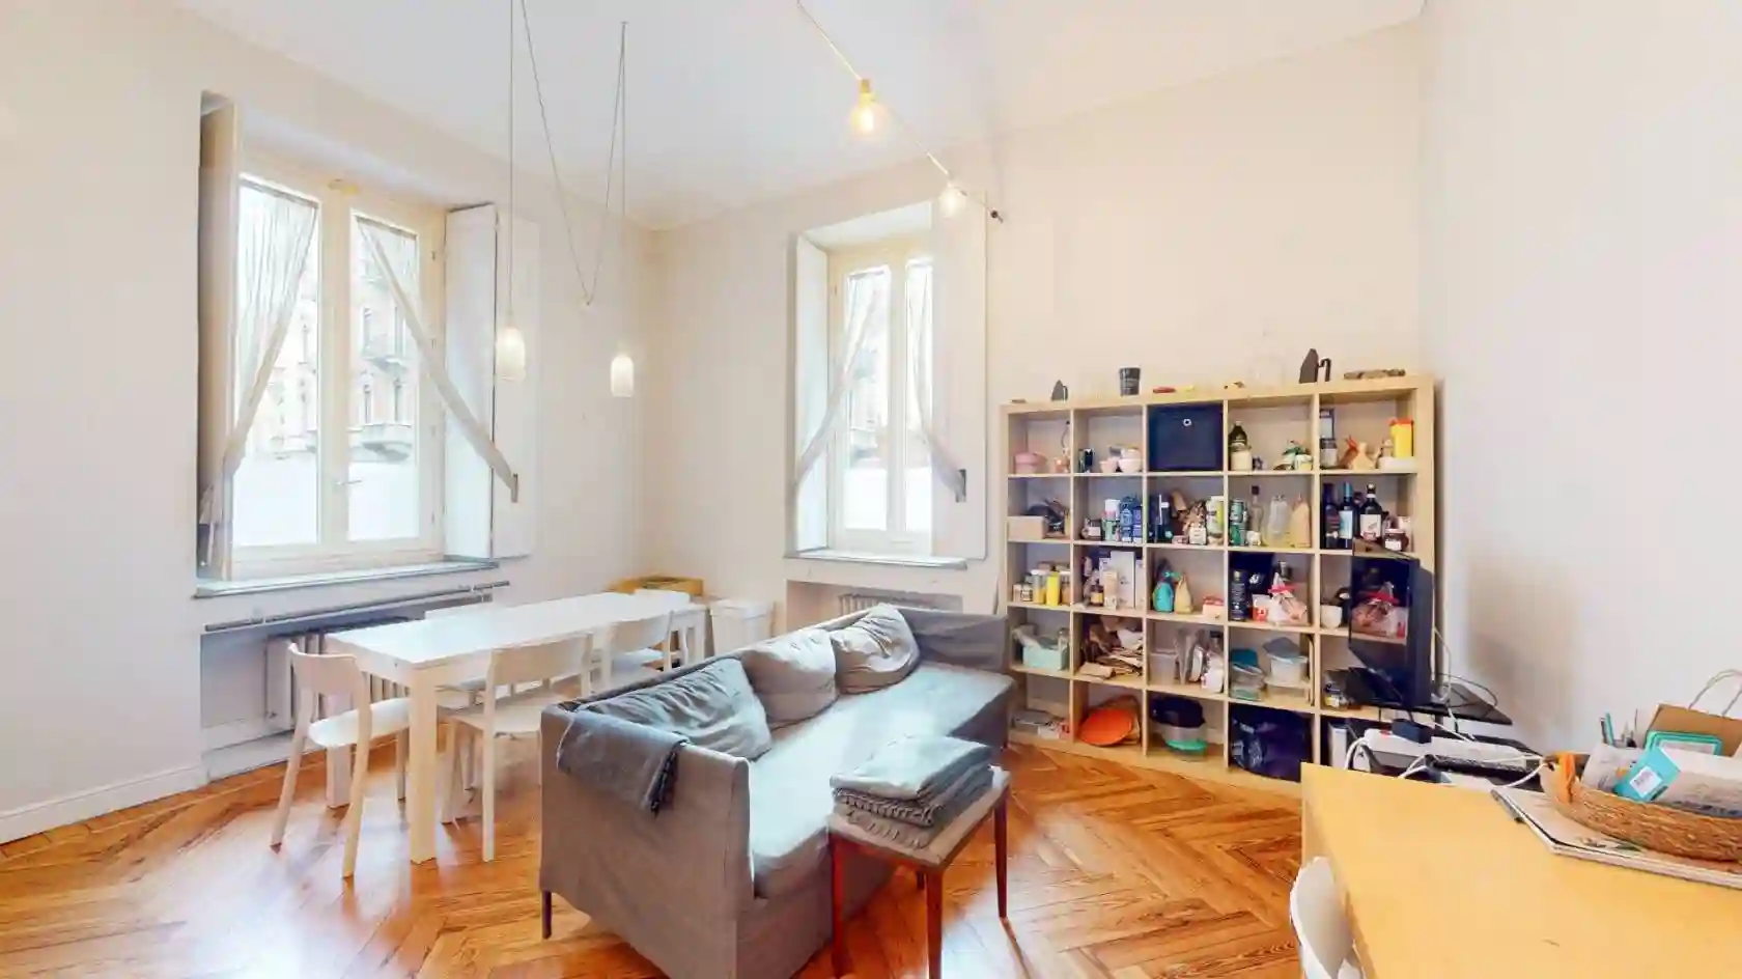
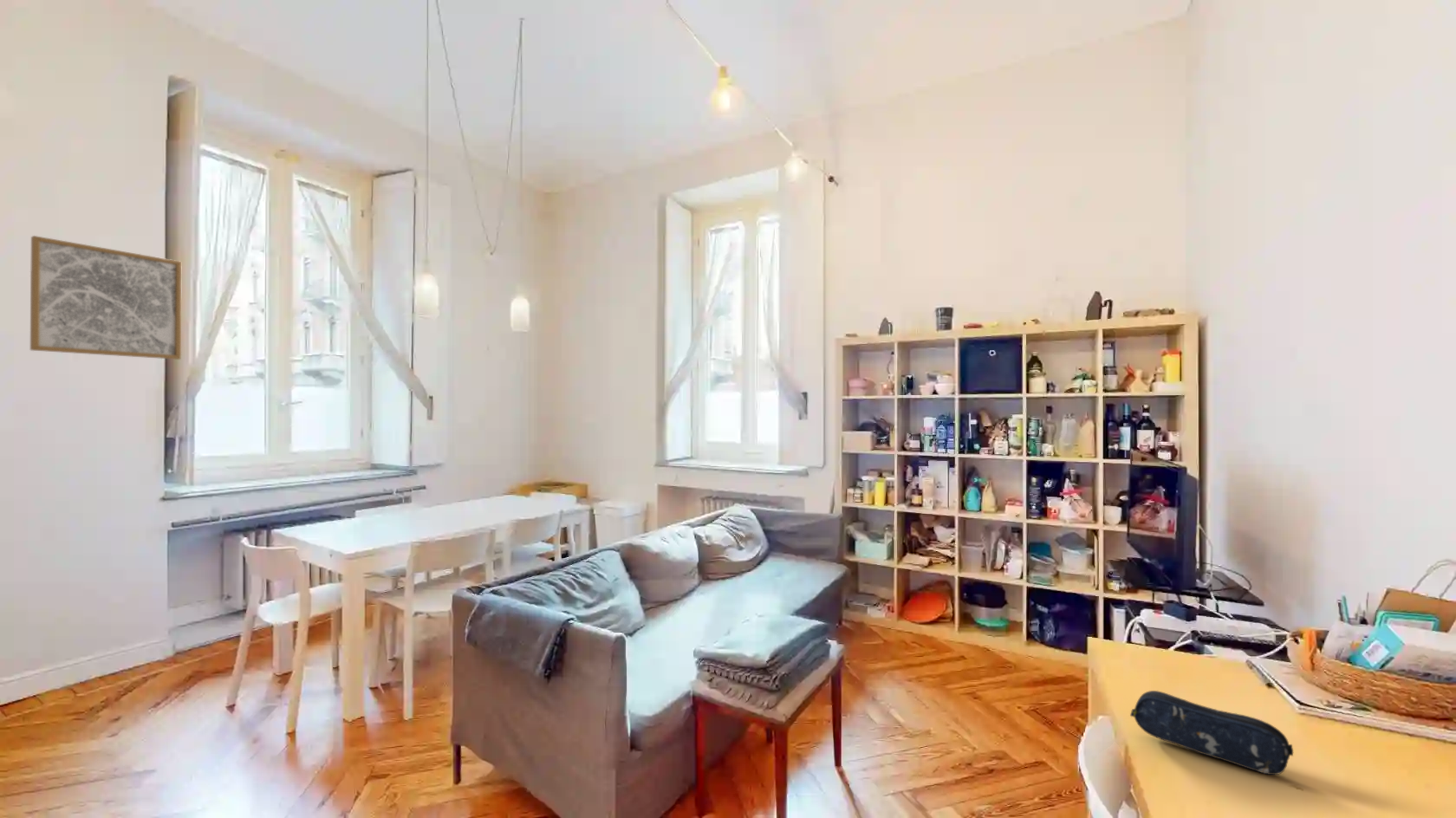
+ pencil case (1206, 730)
+ wall art (111, 302)
